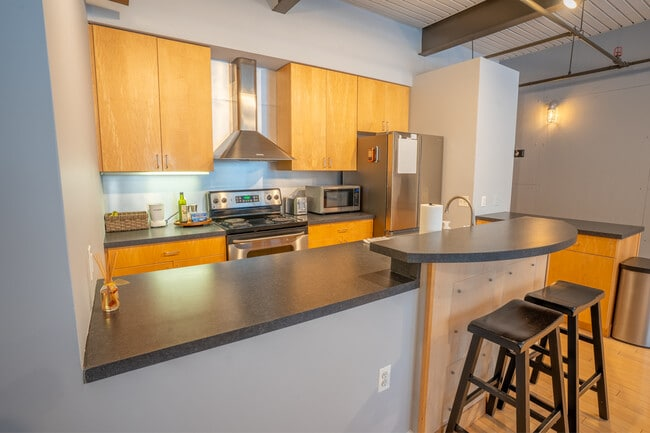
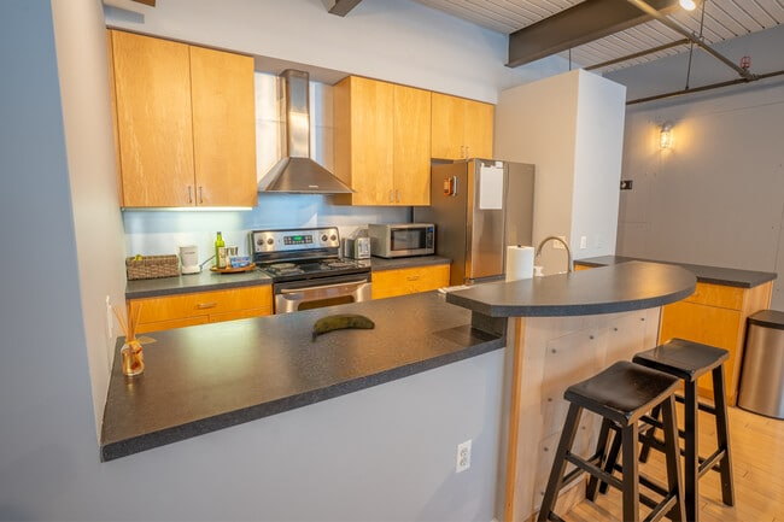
+ banana (344, 325)
